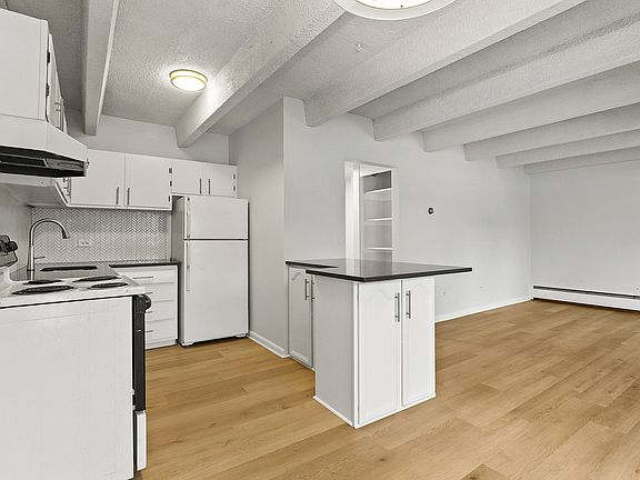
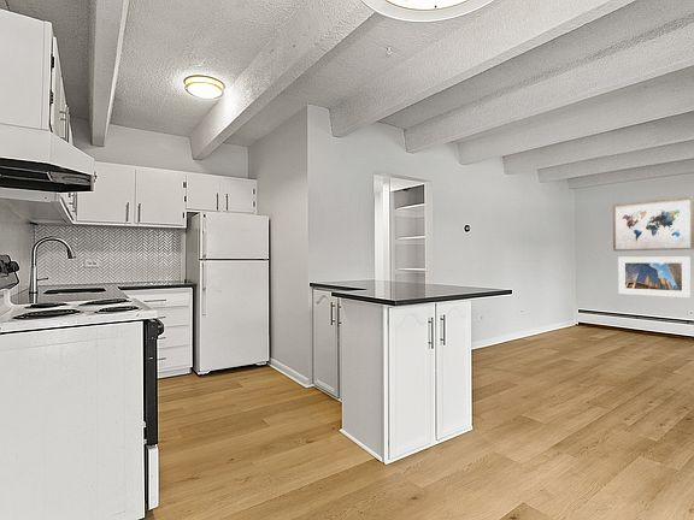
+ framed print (652, 276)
+ wall art (651, 225)
